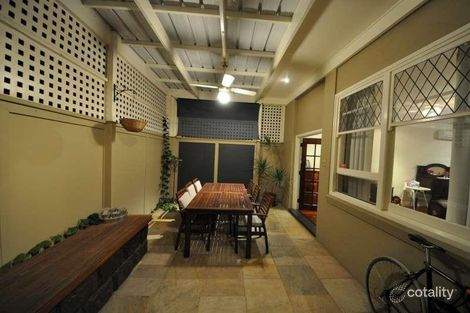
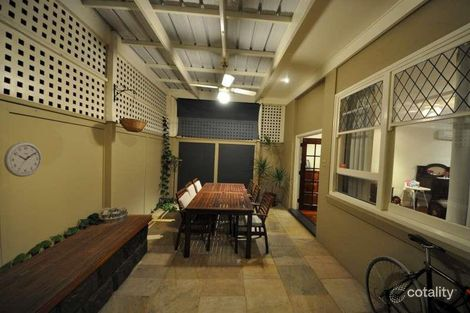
+ wall clock (25, 159)
